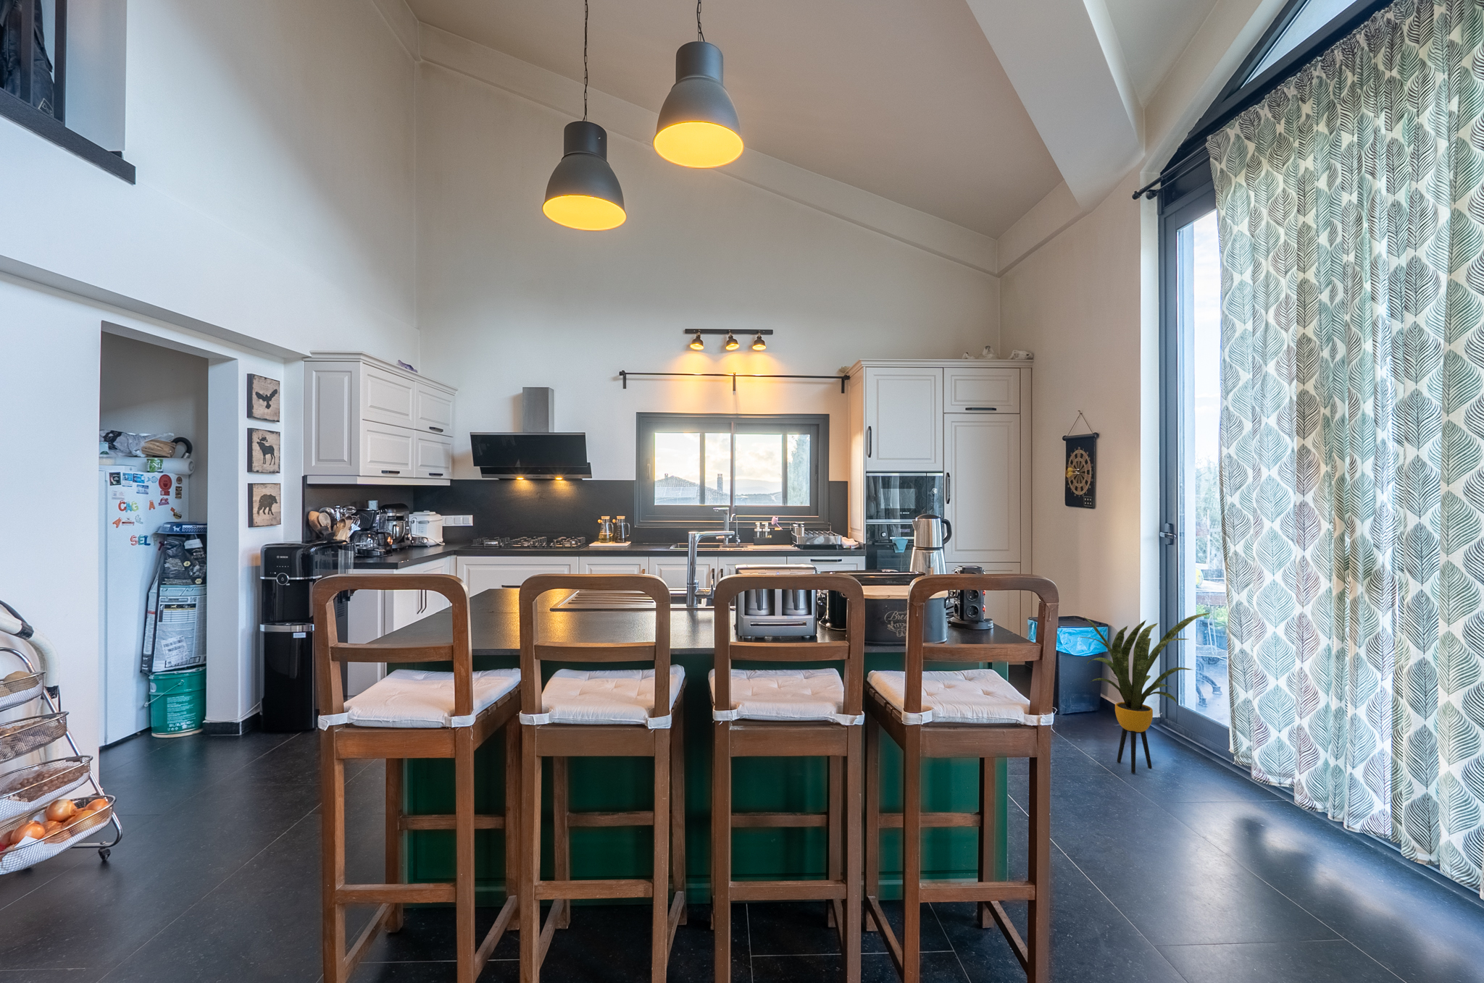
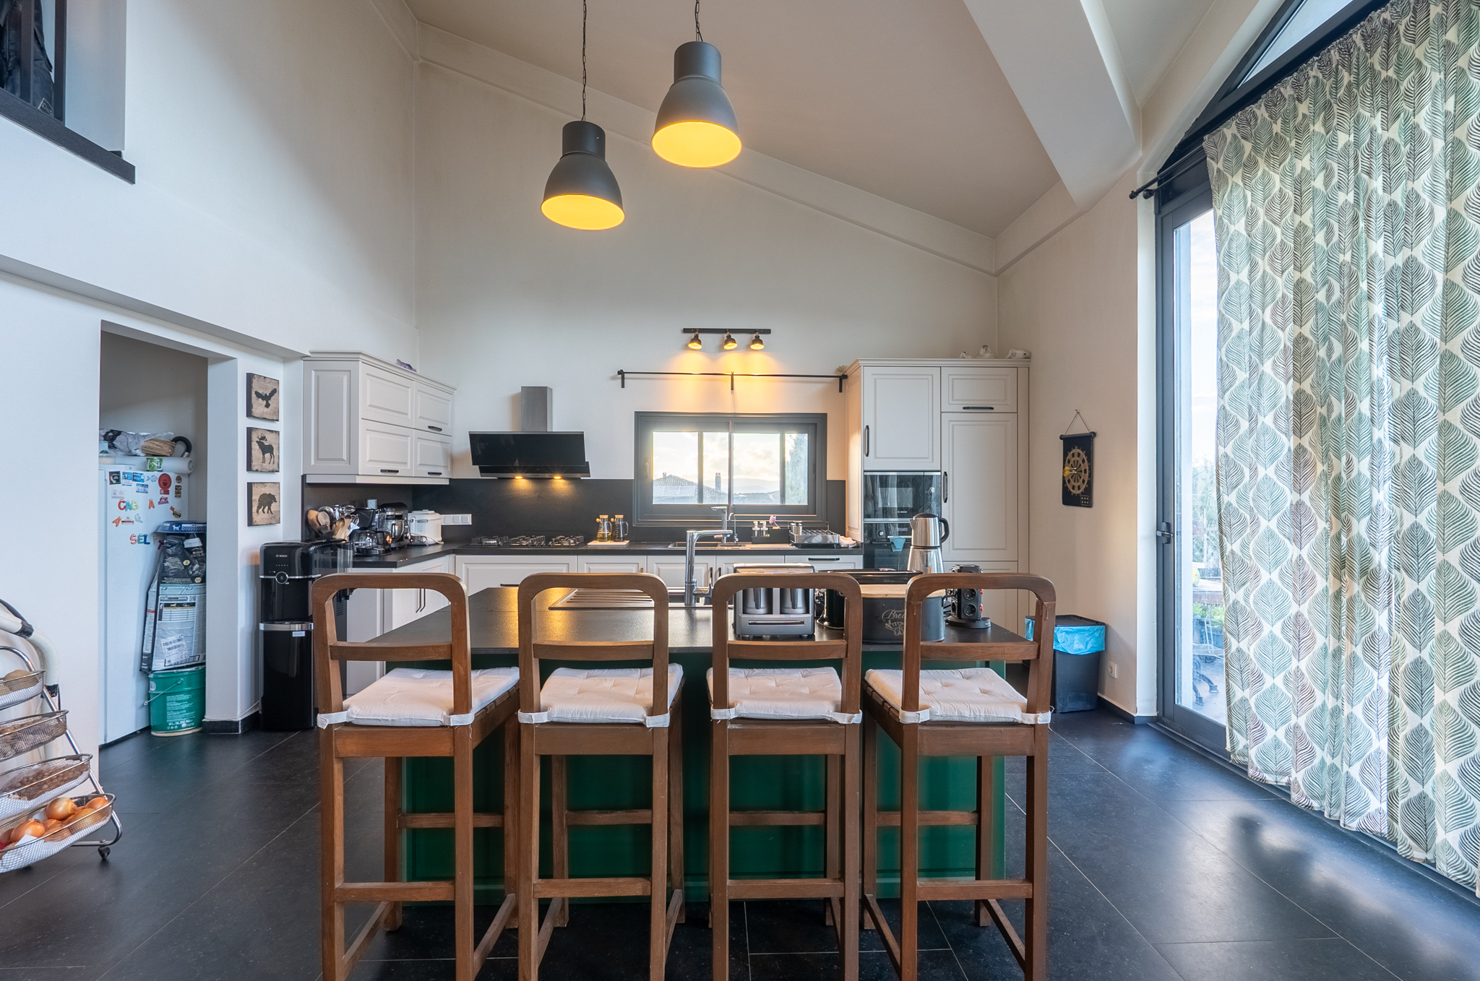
- house plant (1144, 691)
